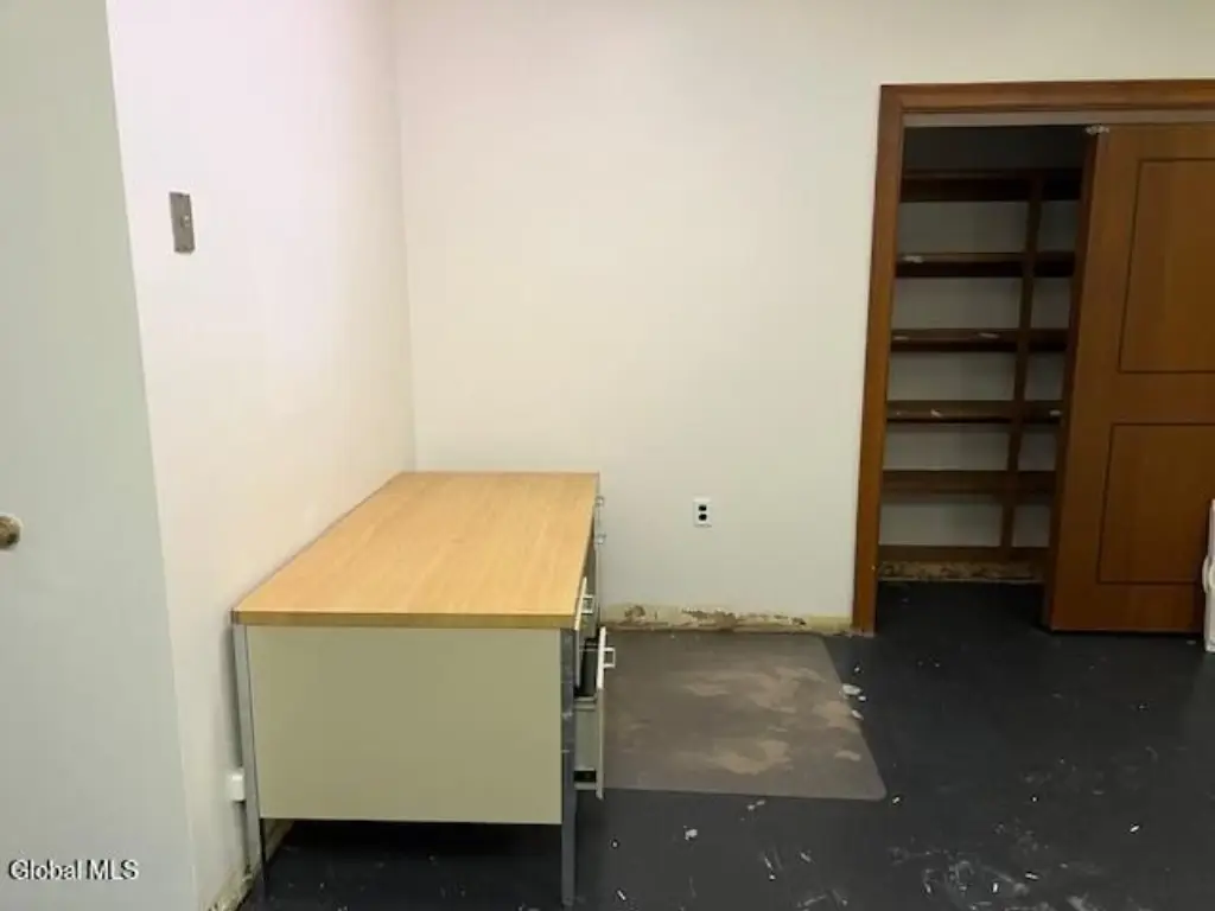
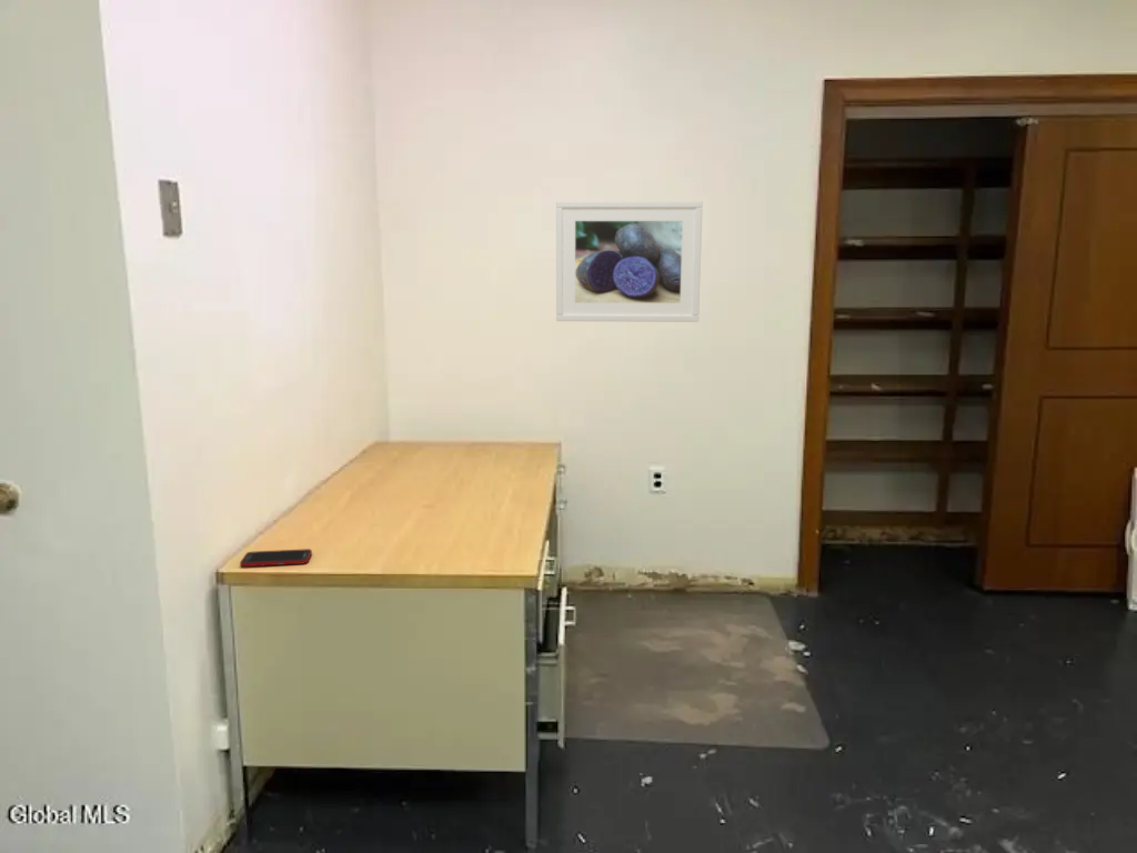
+ cell phone (276, 558)
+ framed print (627, 262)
